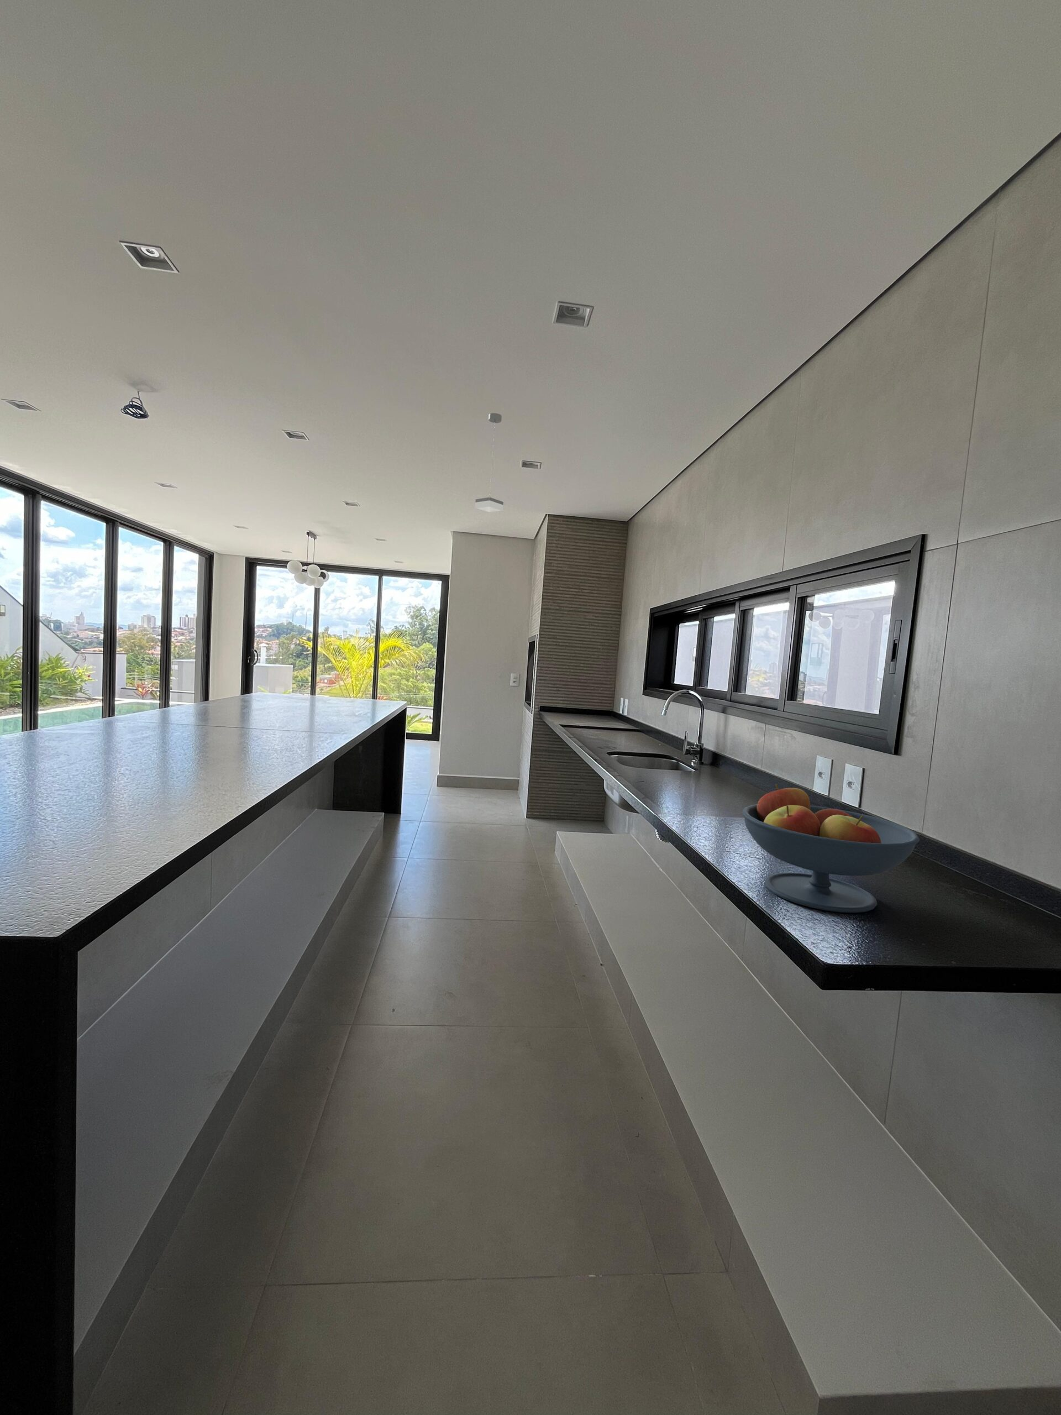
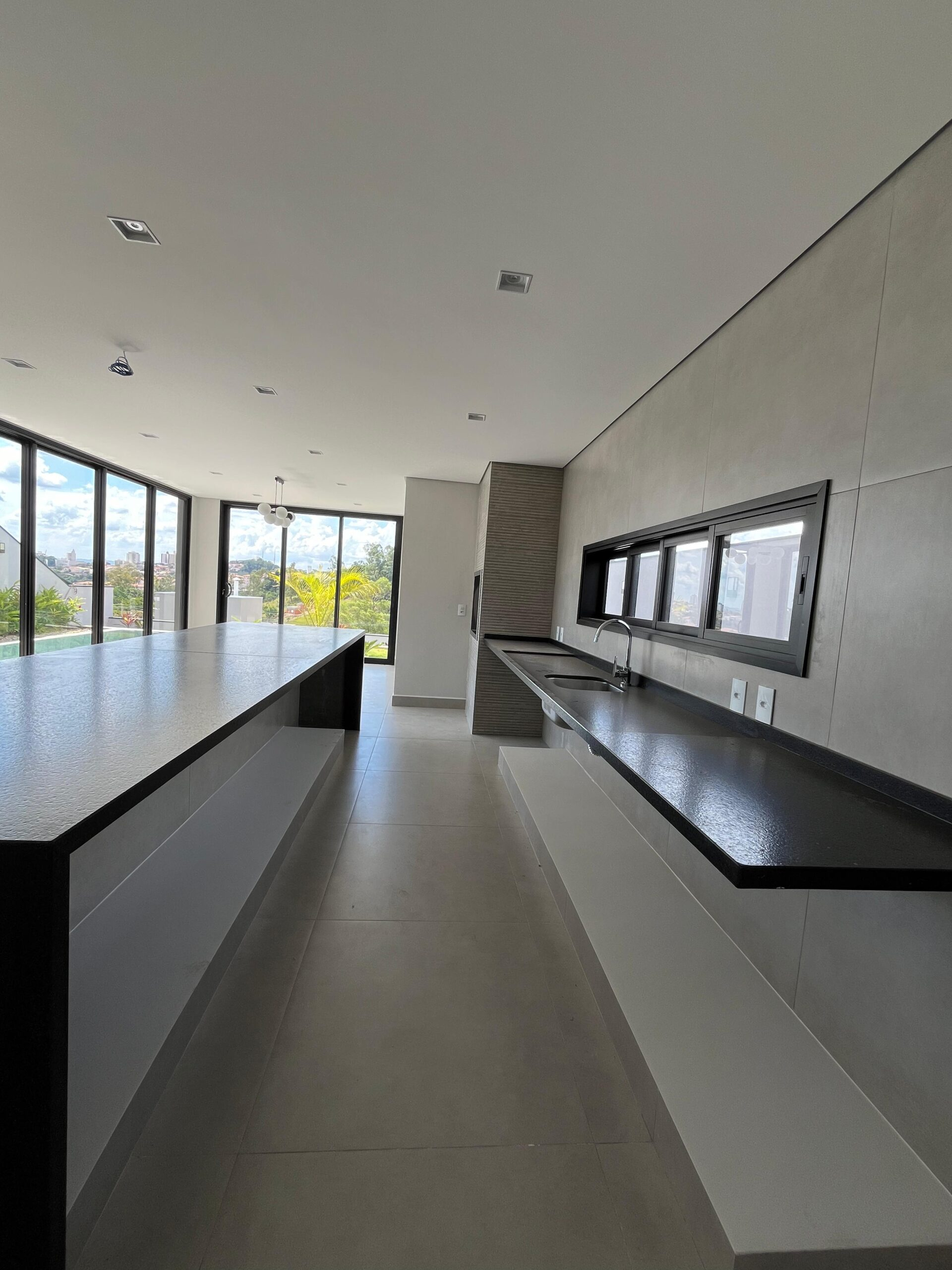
- fruit bowl (824, 845)
- pendant lamp (491, 462)
